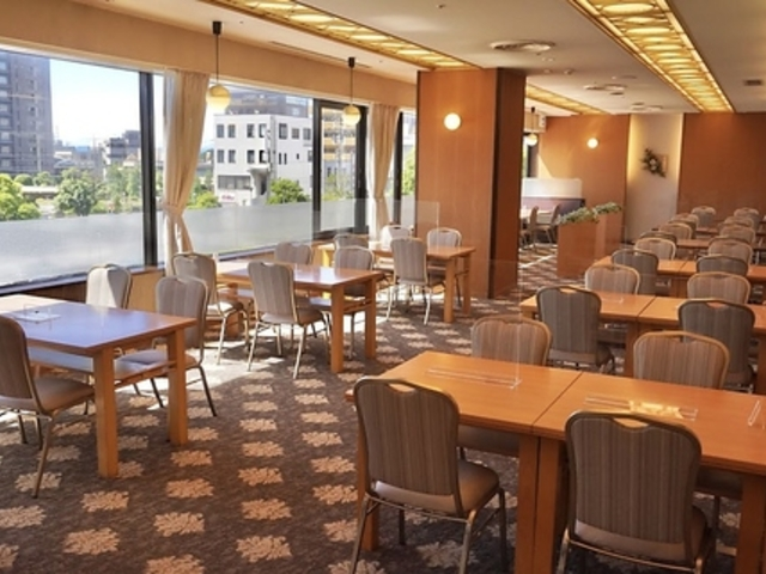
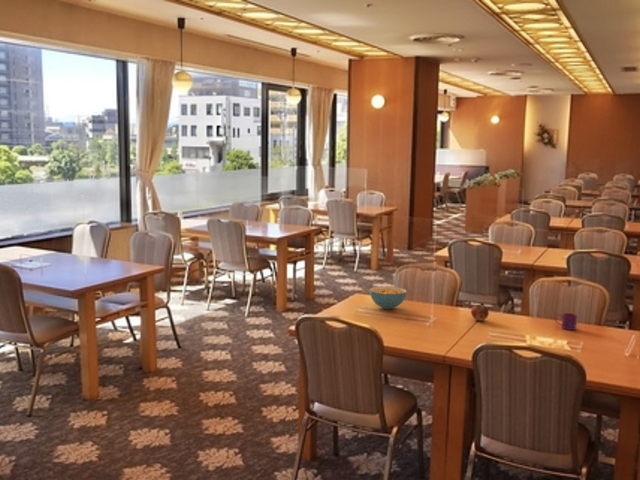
+ fruit (479, 312)
+ mug (565, 320)
+ cereal bowl (387, 299)
